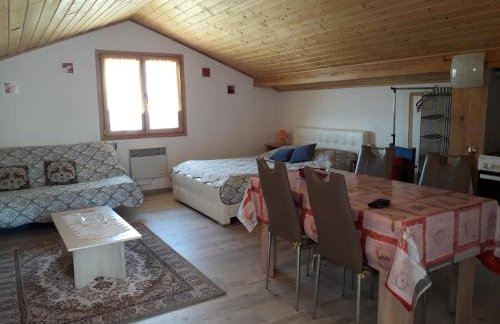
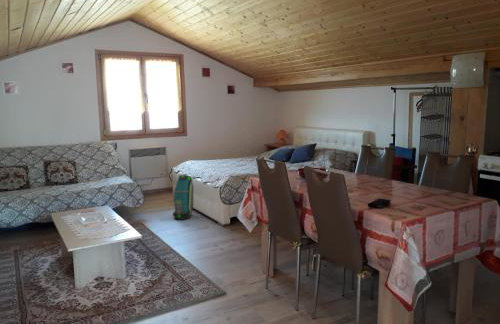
+ backpack (183, 196)
